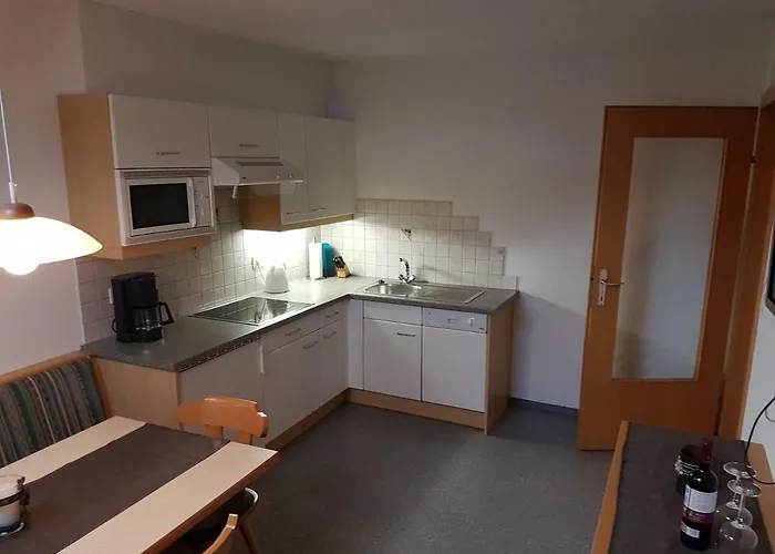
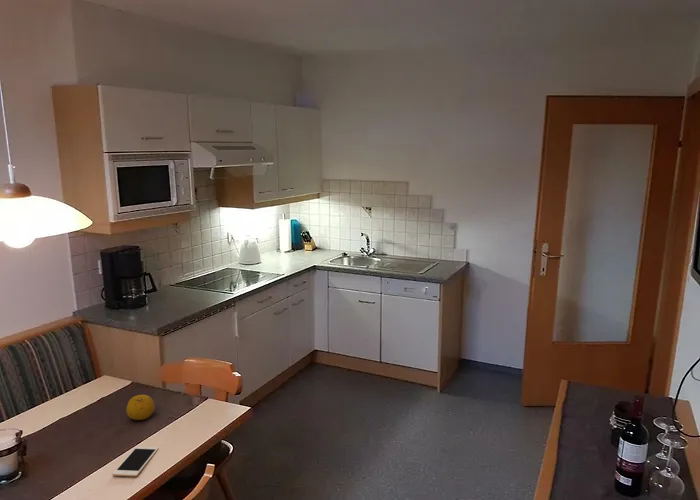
+ cell phone (136, 460)
+ fruit (140, 406)
